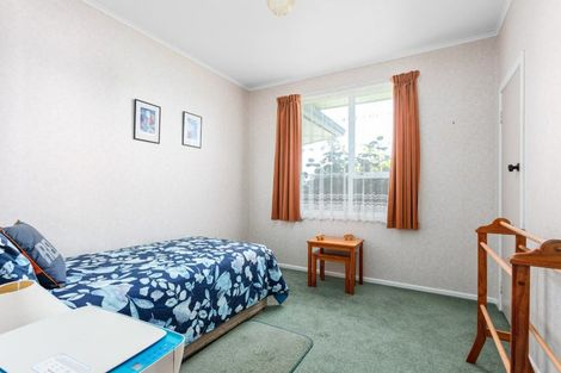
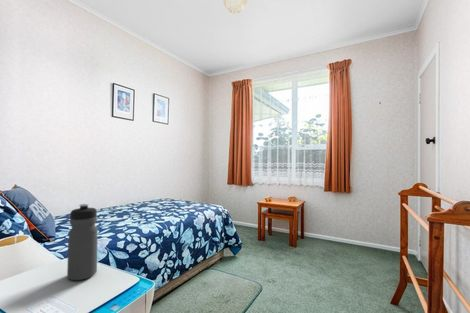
+ water bottle (83, 239)
